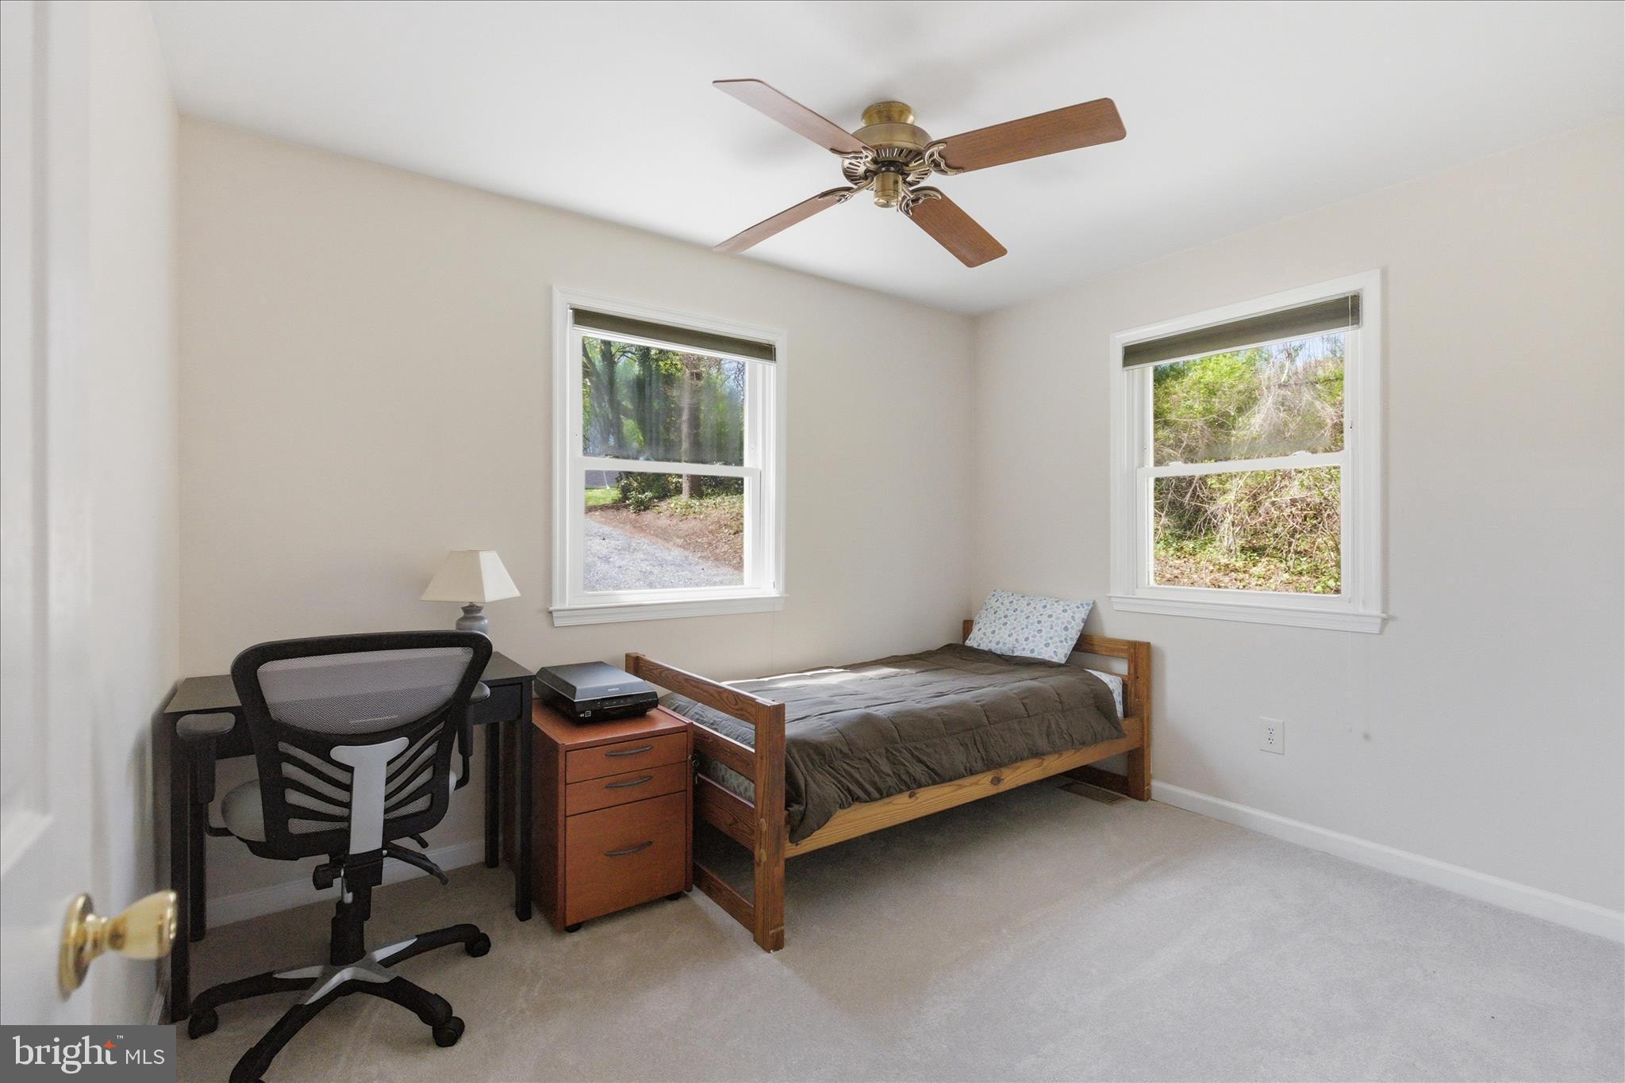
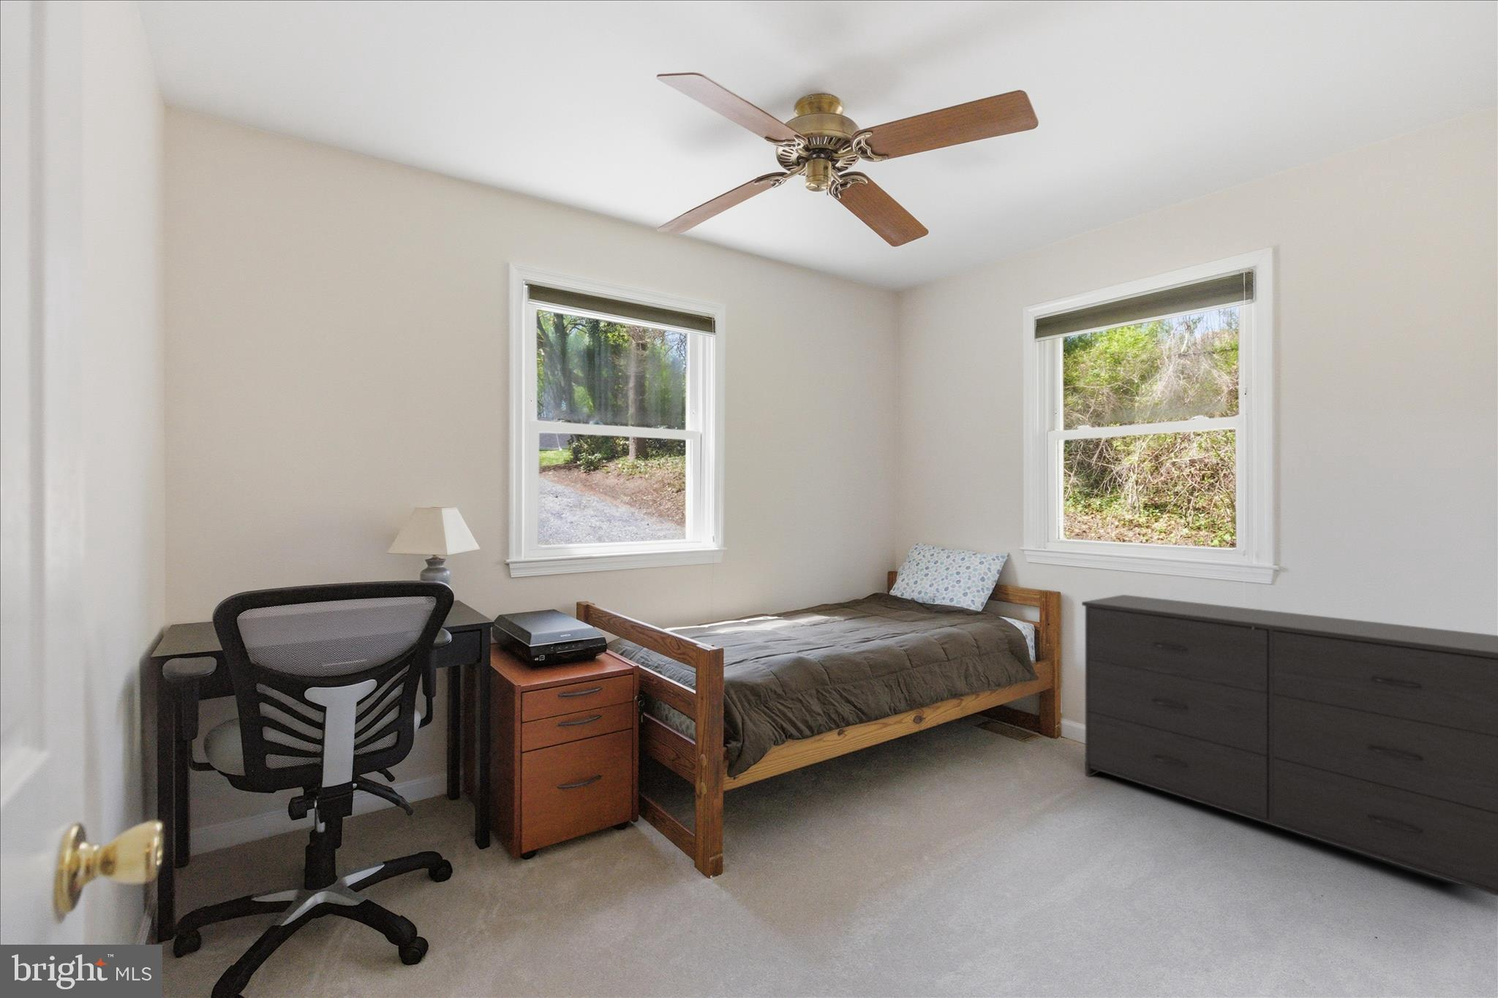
+ dresser (1286, 723)
